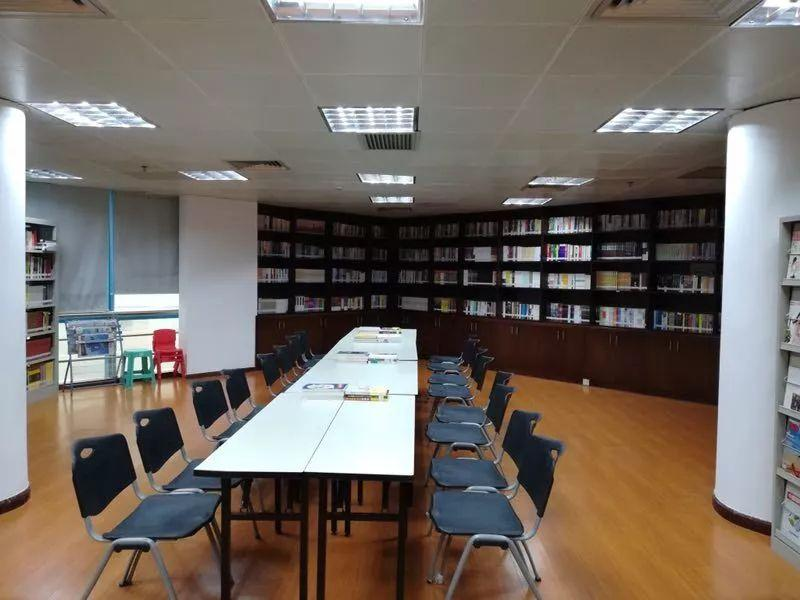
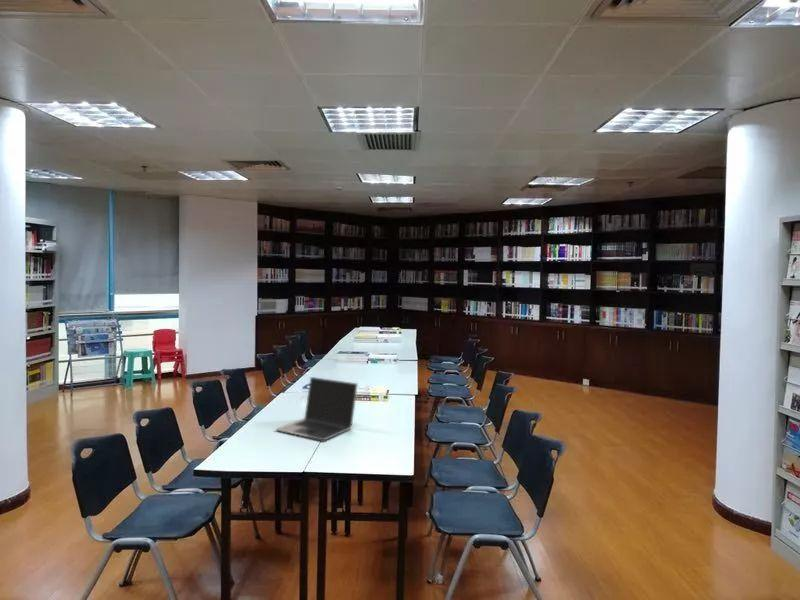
+ laptop (316, 406)
